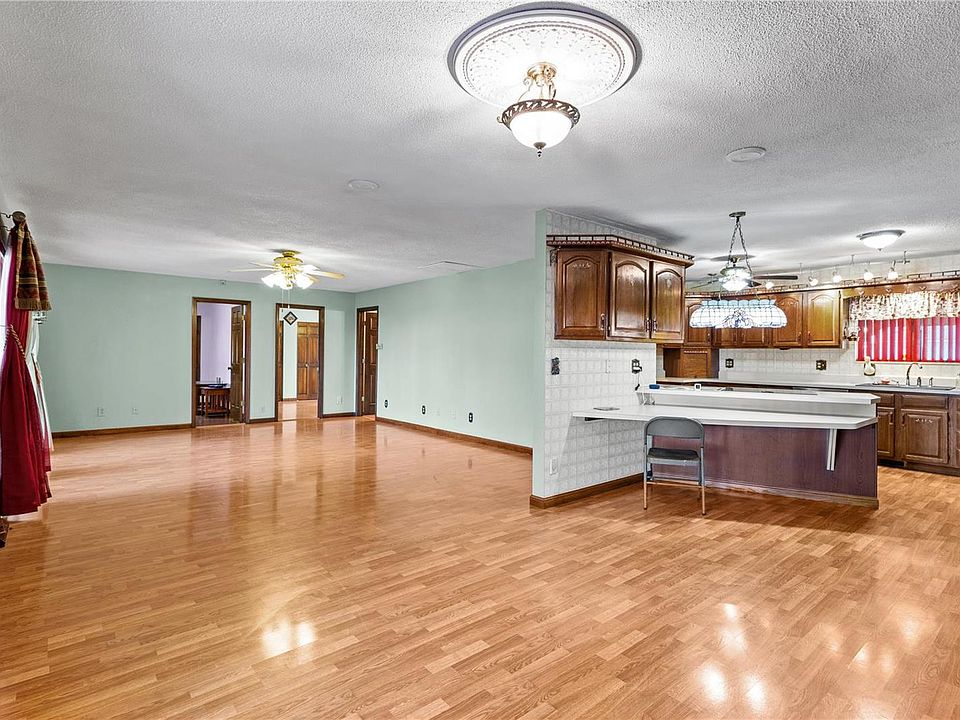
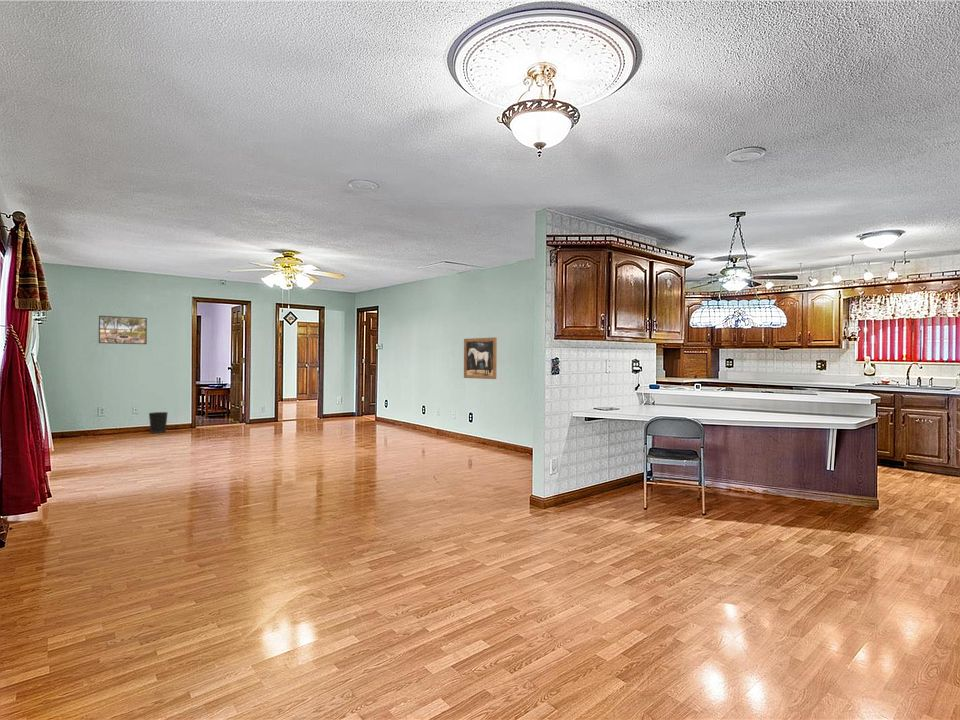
+ wastebasket (158, 422)
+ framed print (123, 330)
+ wall art (479, 358)
